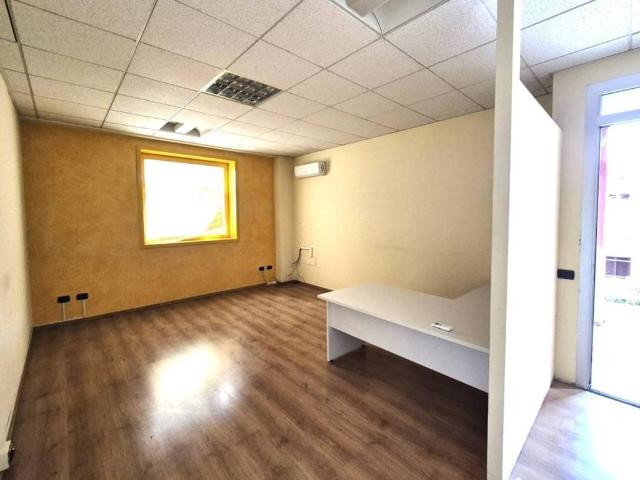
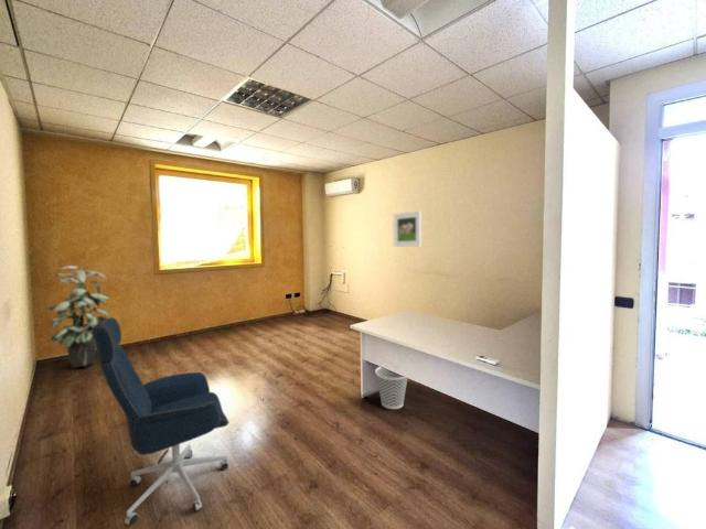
+ office chair (168, 402)
+ wastebasket (392, 387)
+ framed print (406, 229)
+ indoor plant (78, 315)
